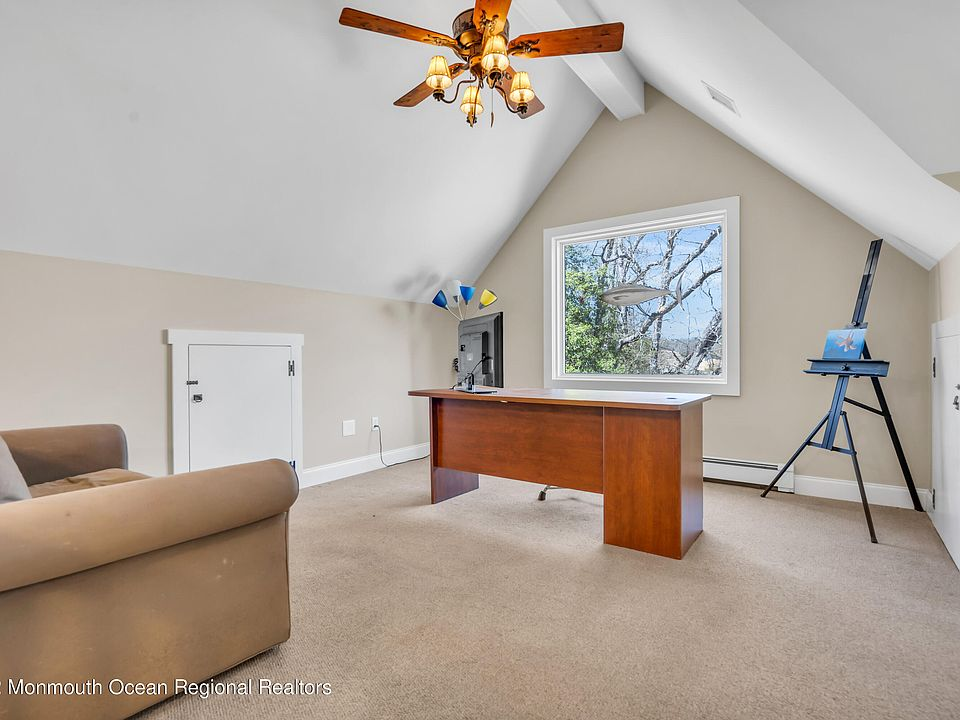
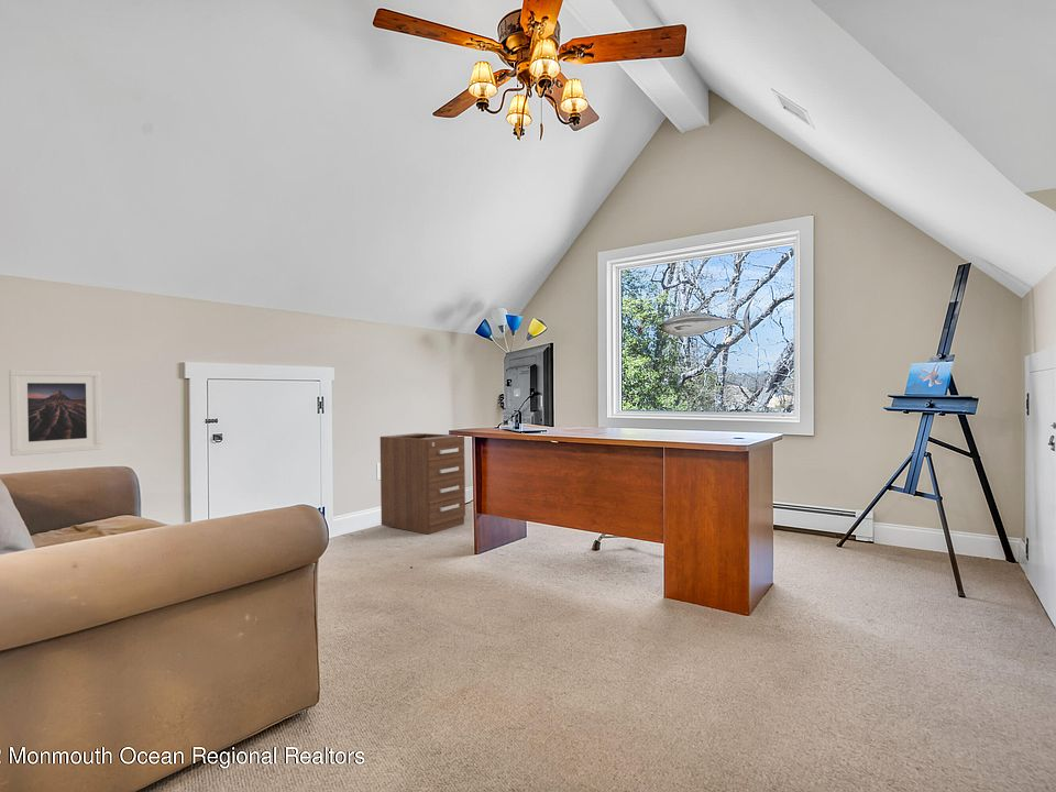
+ filing cabinet (424, 480)
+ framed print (57, 411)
